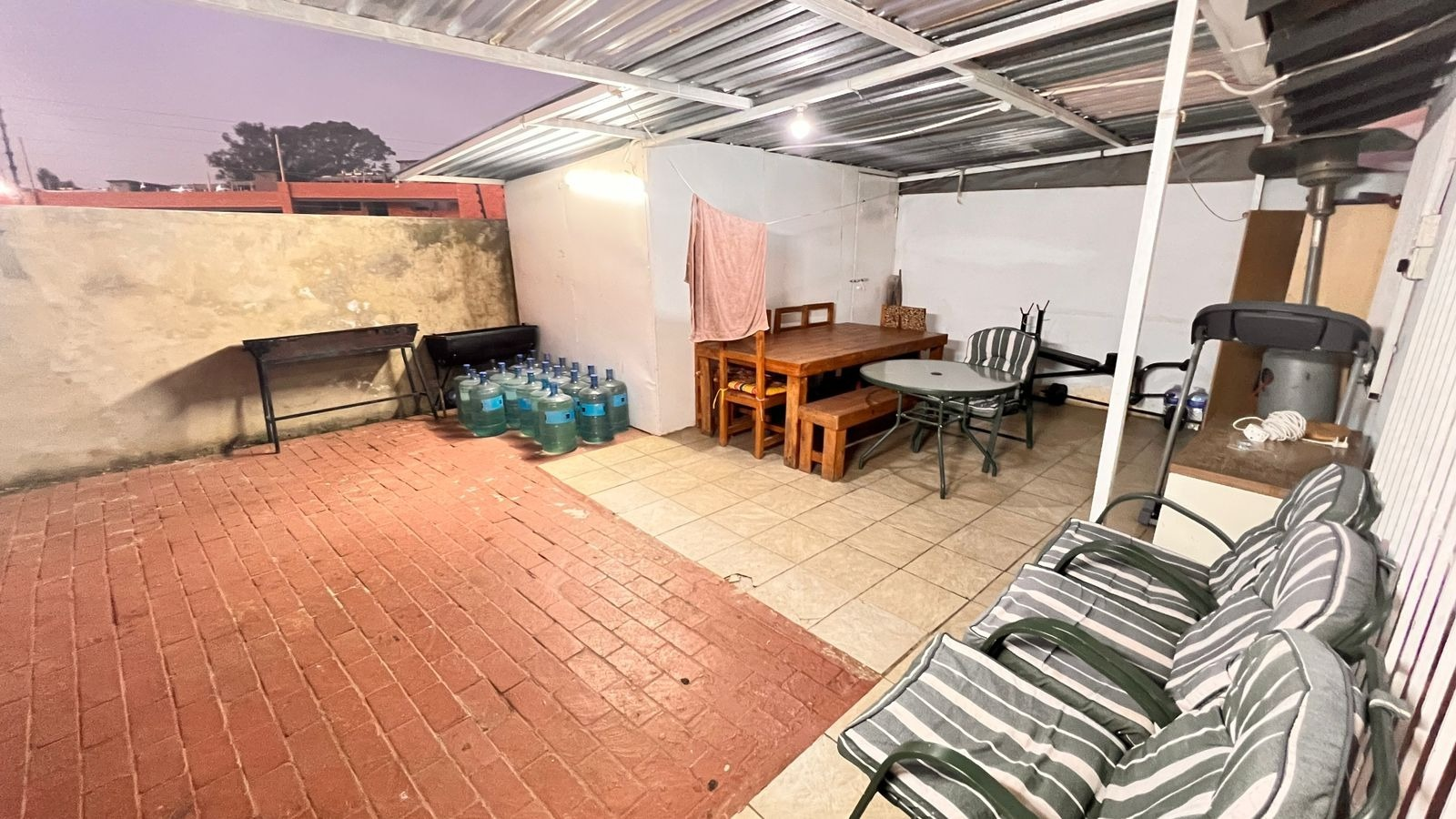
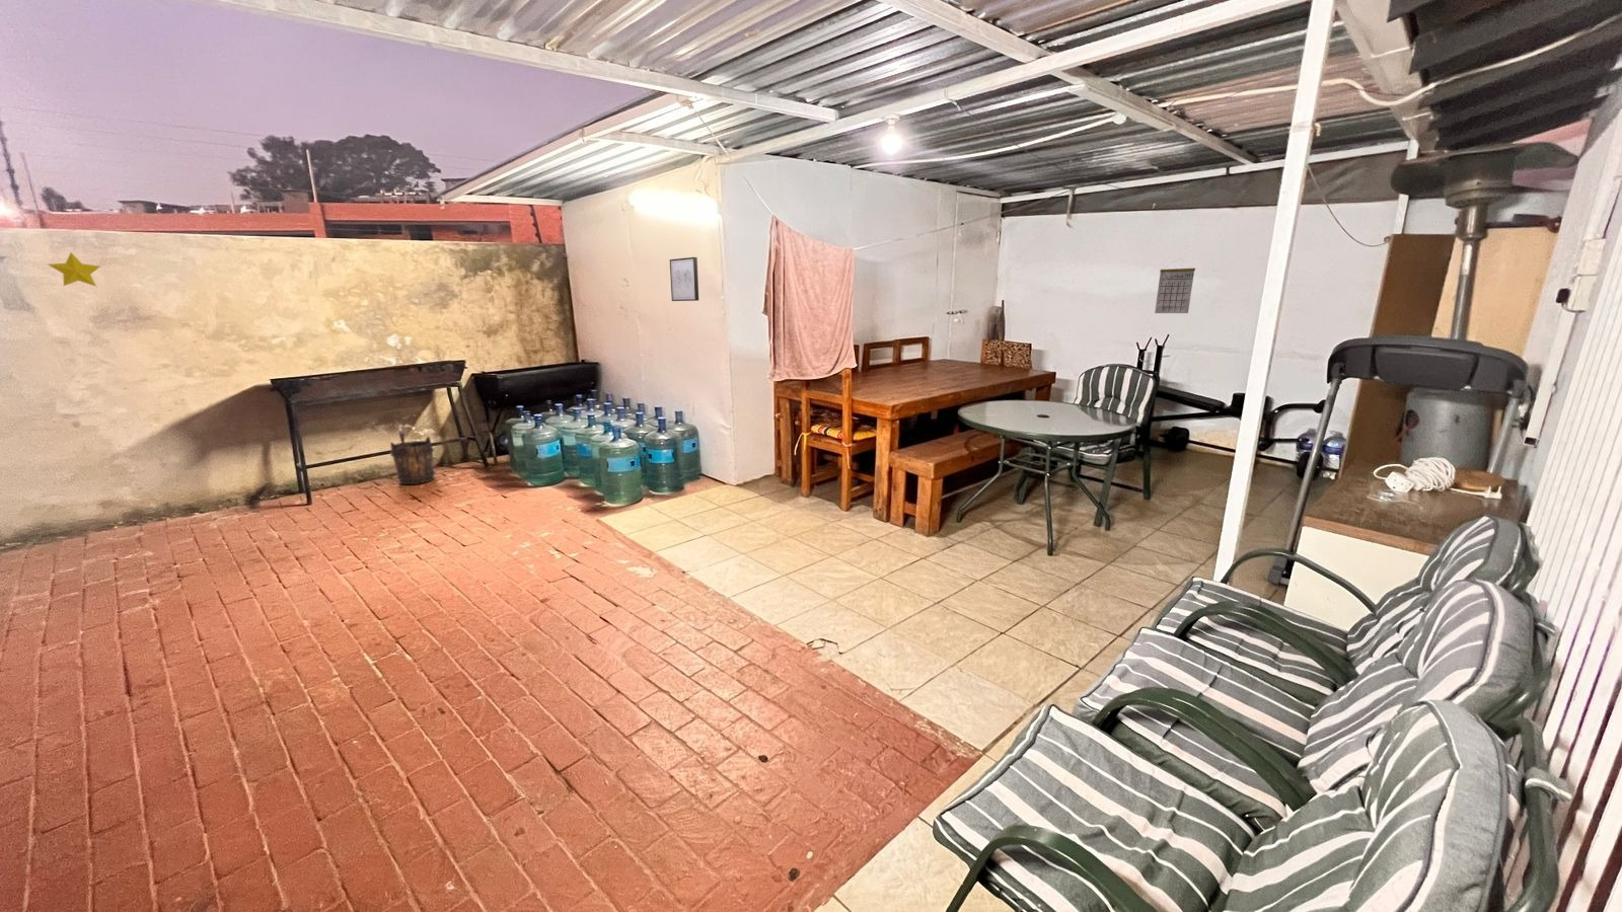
+ calendar (1175, 286)
+ bucket (411, 453)
+ decorative star (75, 268)
+ wall art (683, 280)
